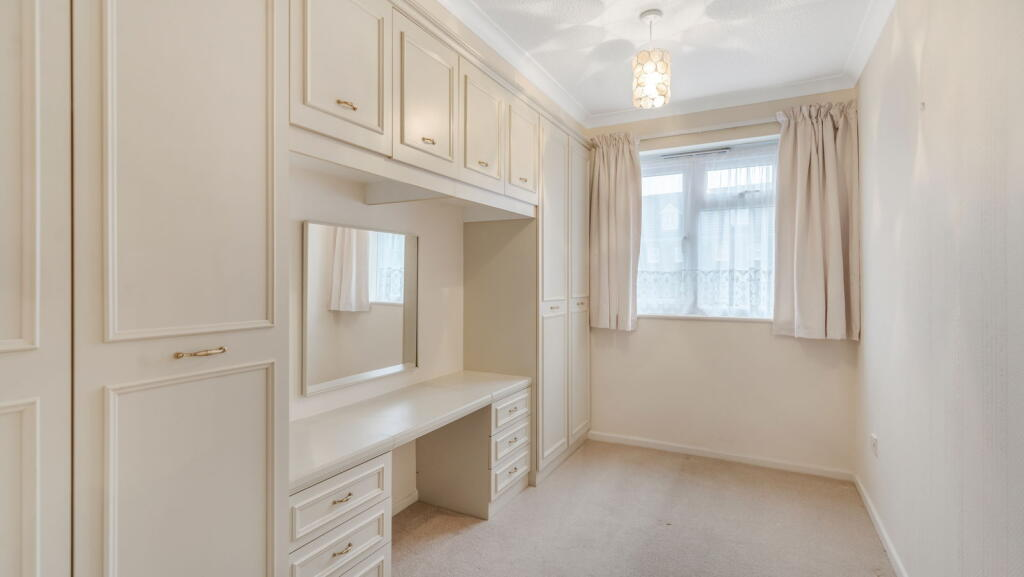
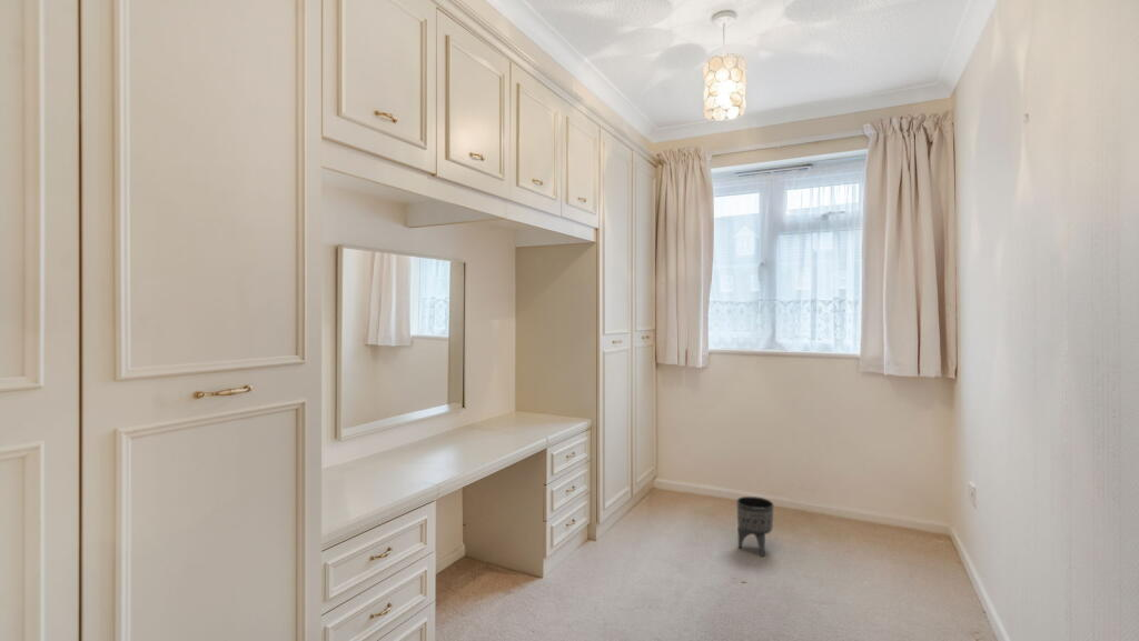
+ planter (754, 525)
